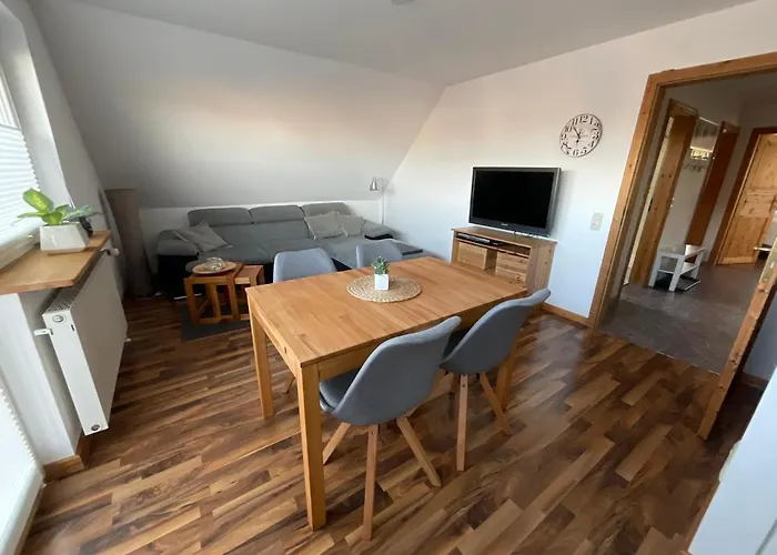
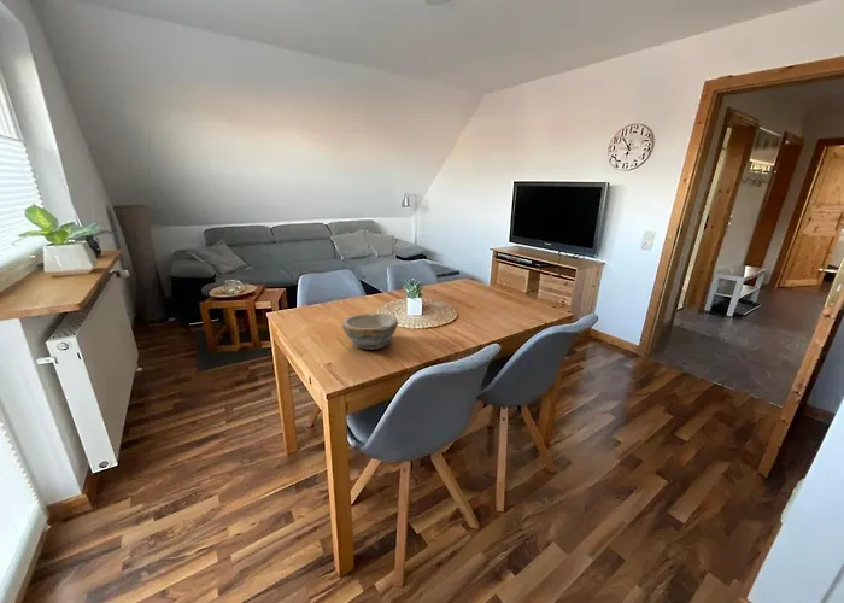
+ bowl (370, 330)
